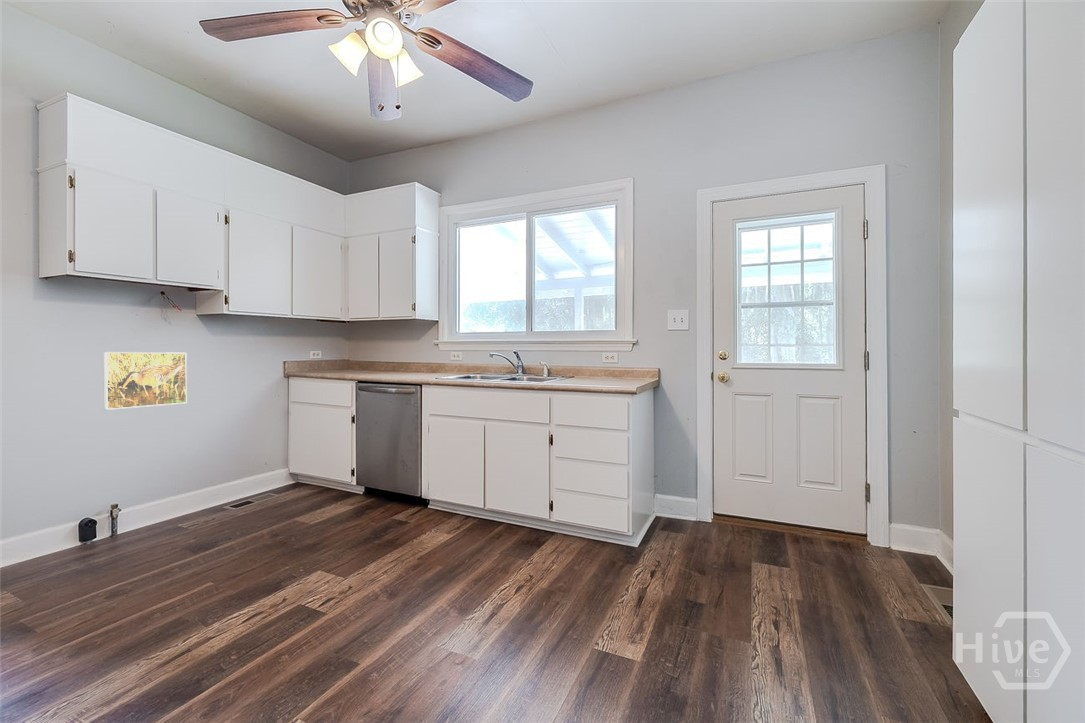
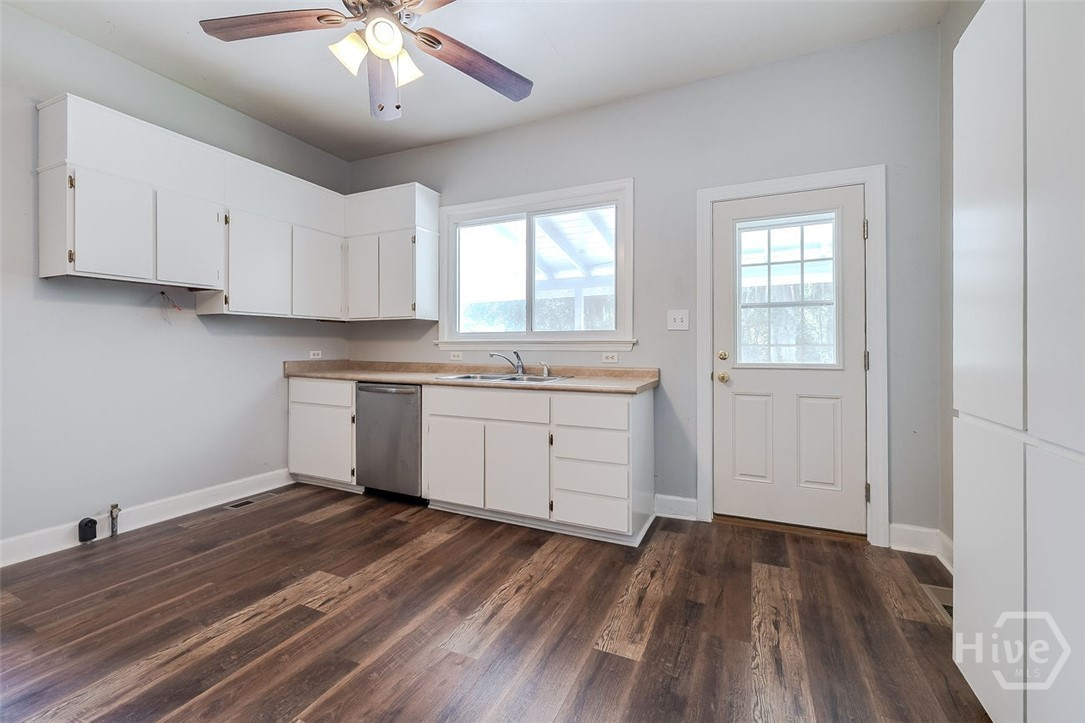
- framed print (147, 379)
